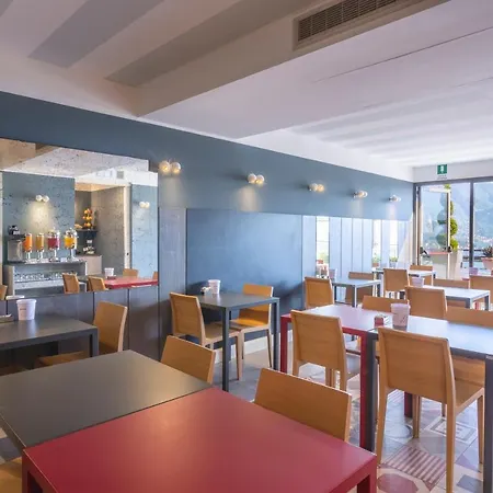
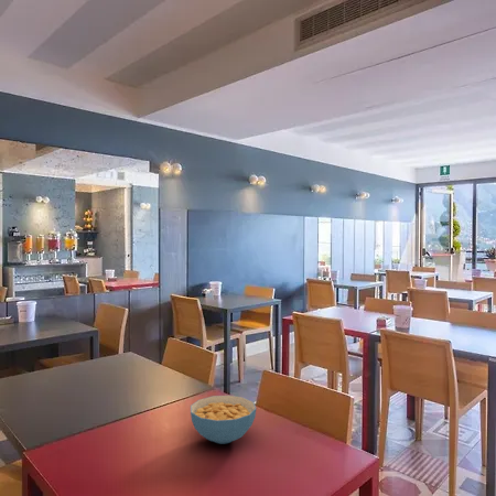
+ cereal bowl (223, 422)
